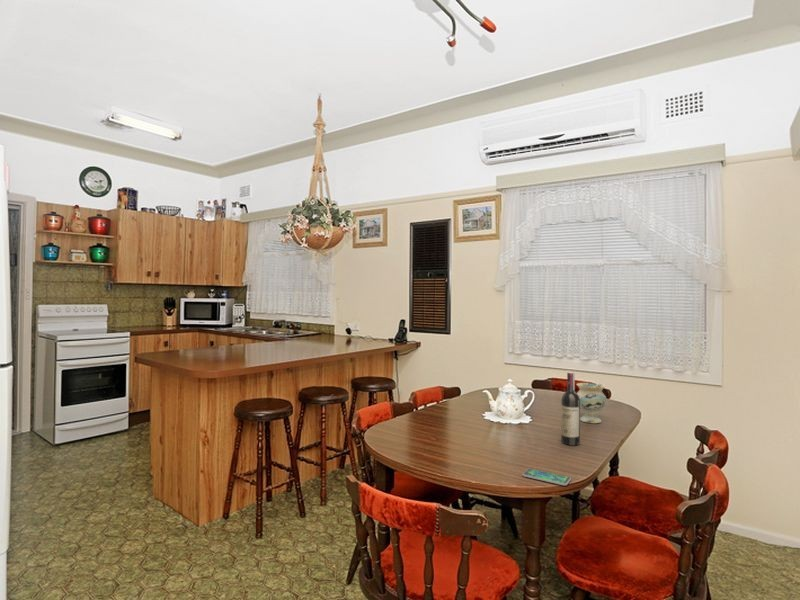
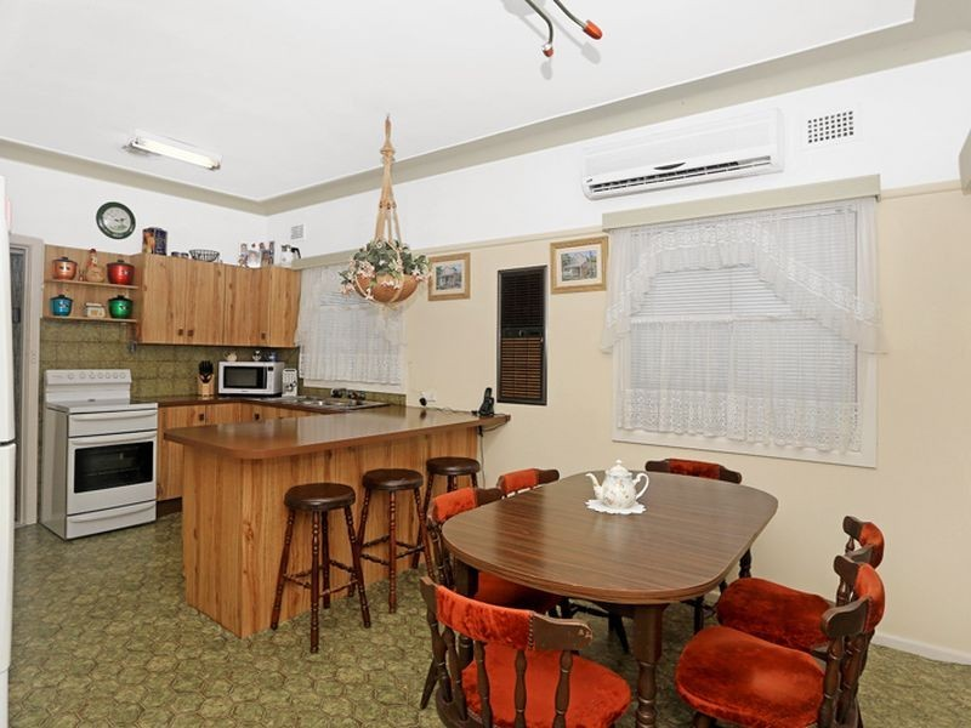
- vase (590, 402)
- wine bottle (570, 407)
- smartphone (546, 476)
